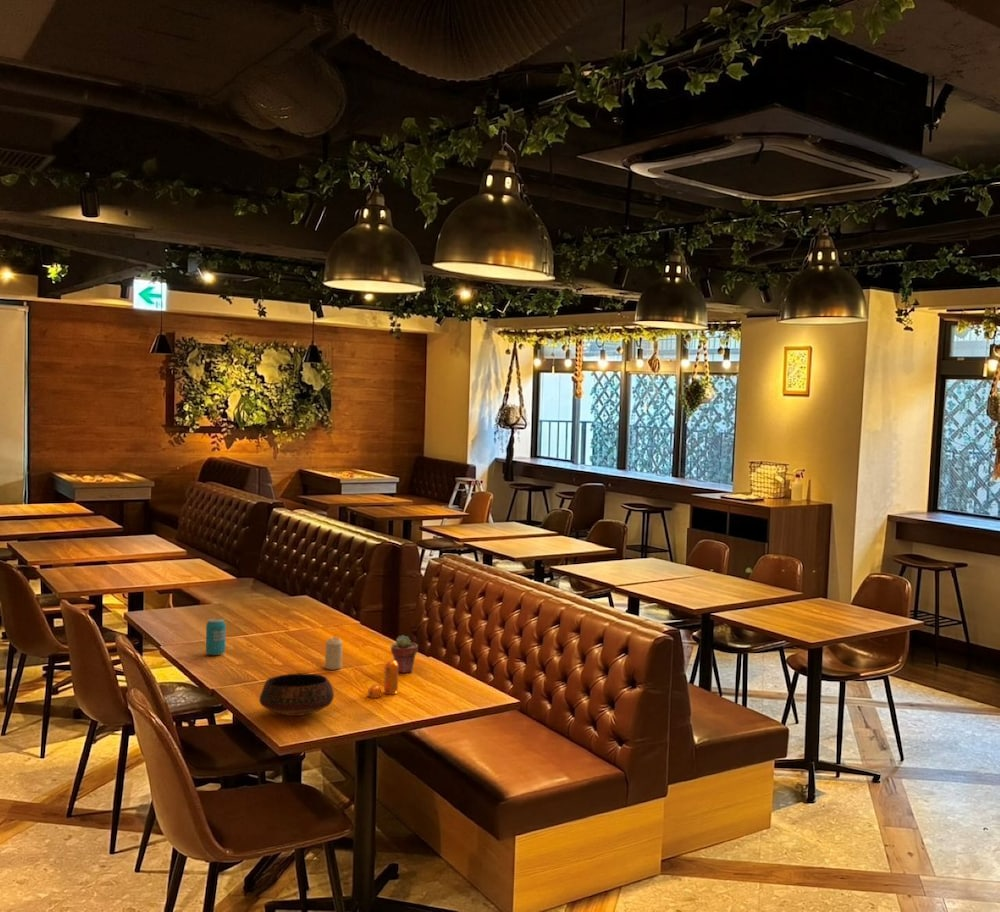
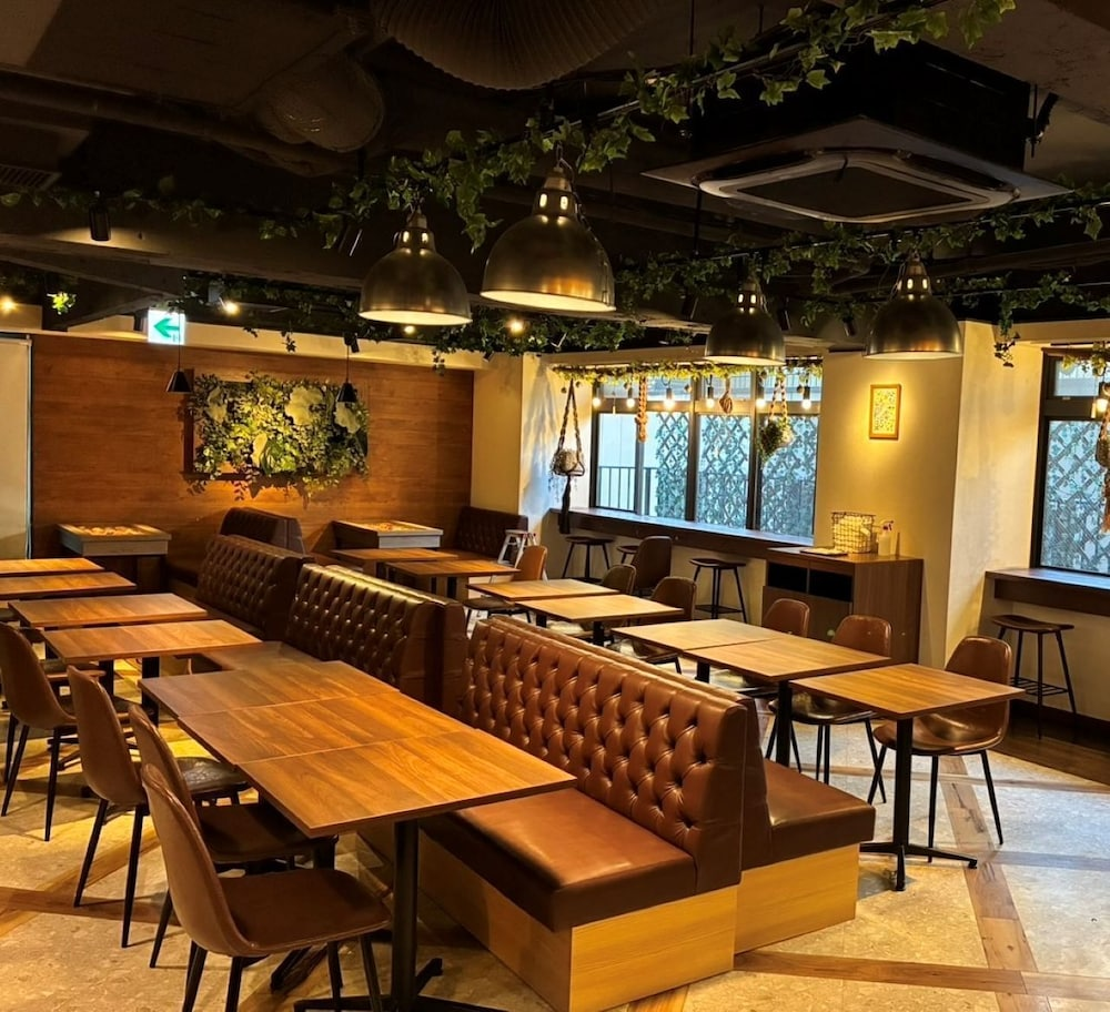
- candle (333, 652)
- bowl (297, 695)
- potted succulent (404, 652)
- beverage can (215, 636)
- pepper shaker (384, 678)
